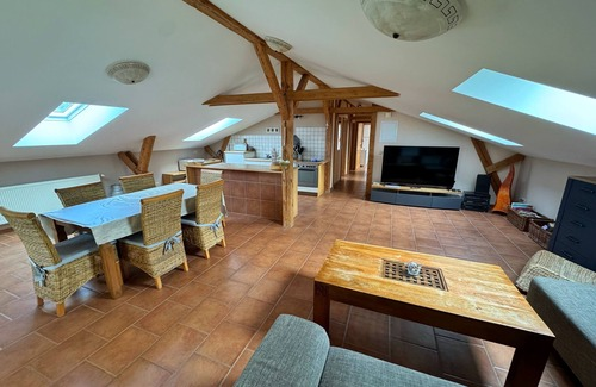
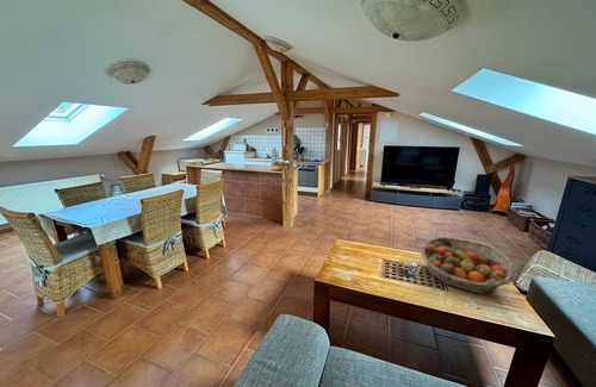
+ fruit basket (462, 263)
